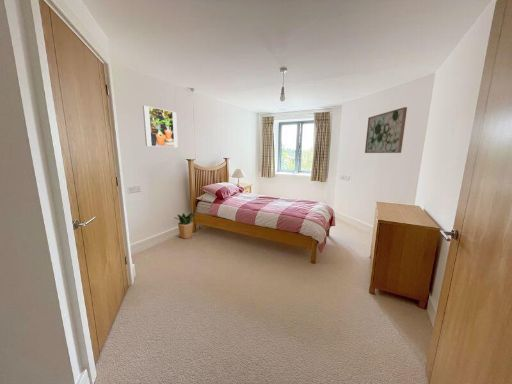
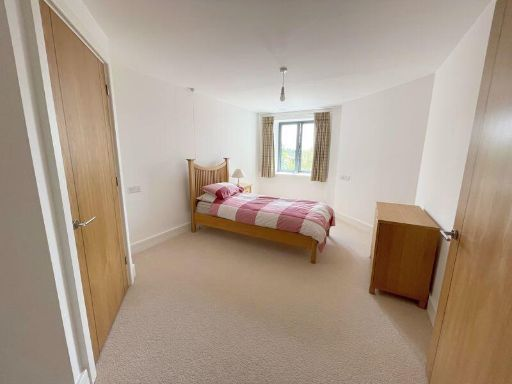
- potted plant (186, 224)
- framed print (161, 128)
- wall art (382, 133)
